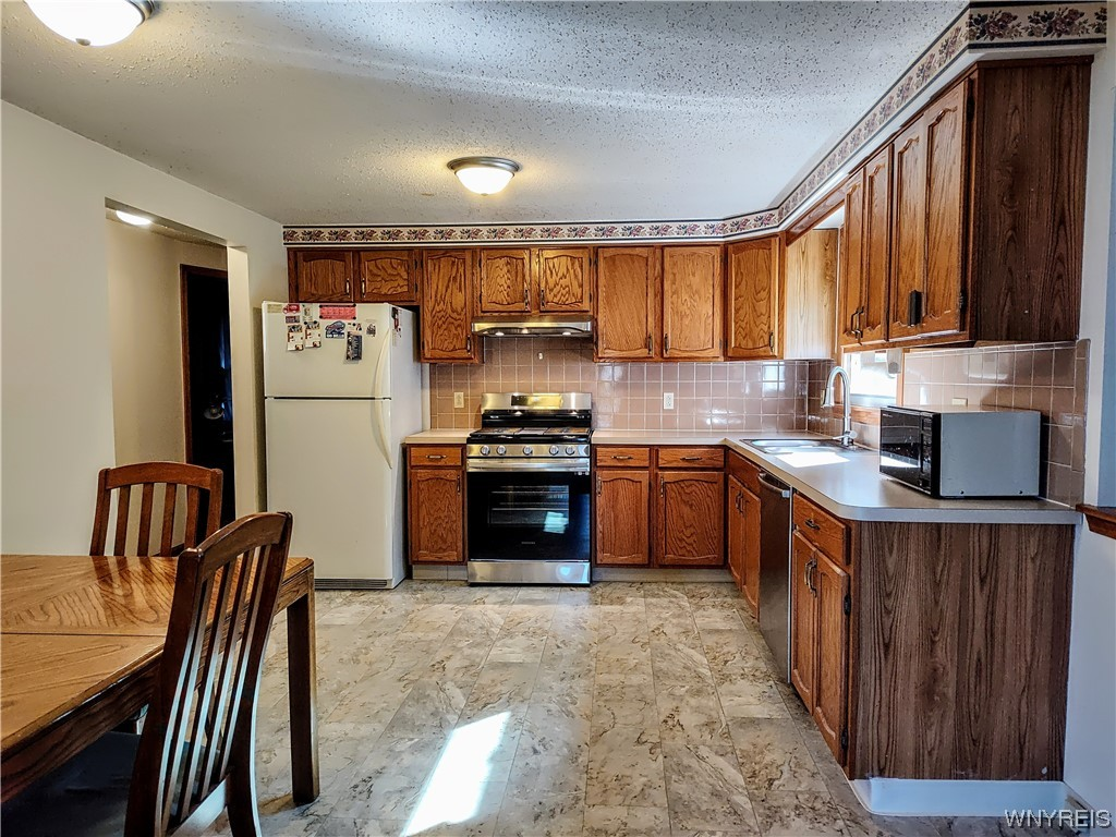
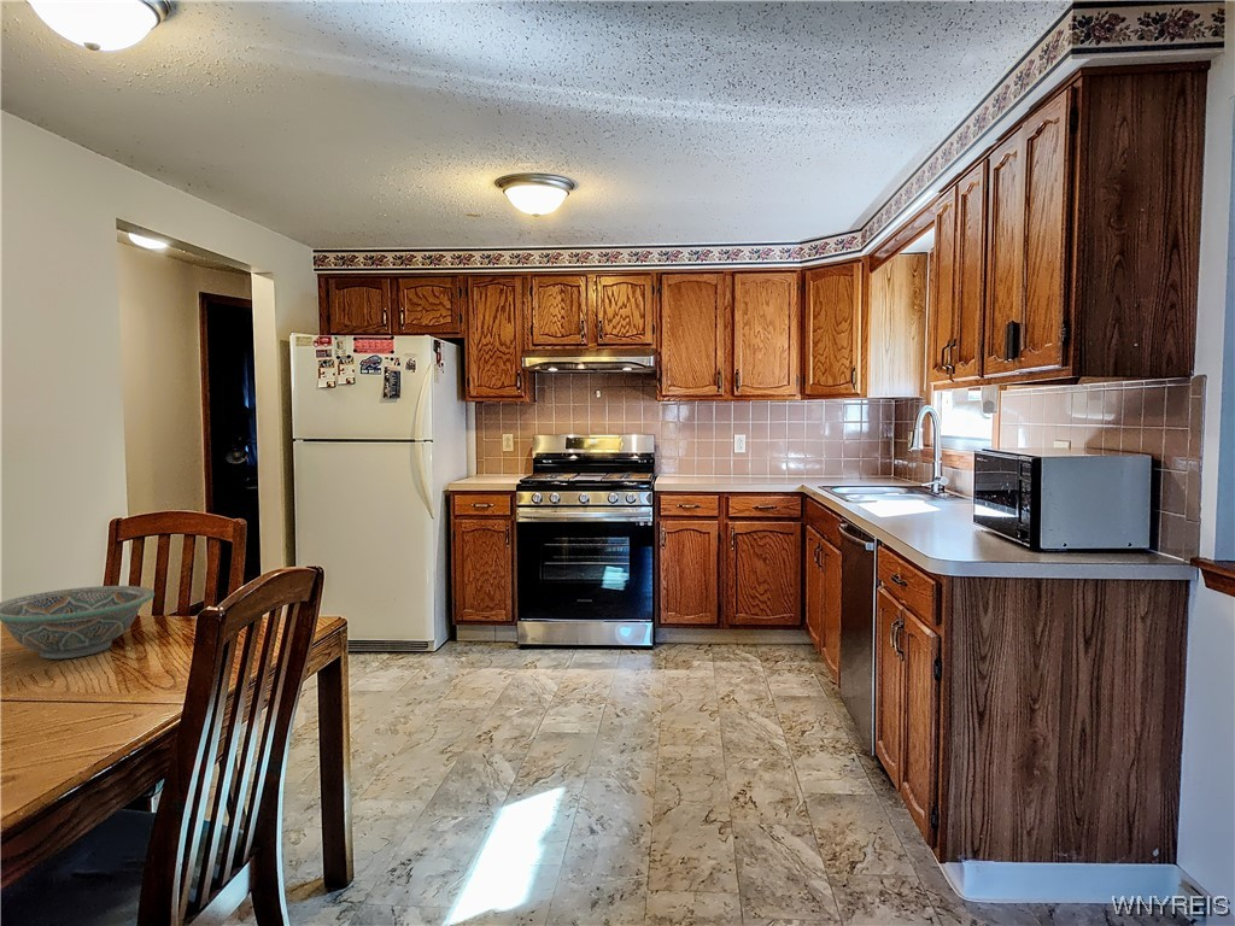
+ decorative bowl (75, 625)
